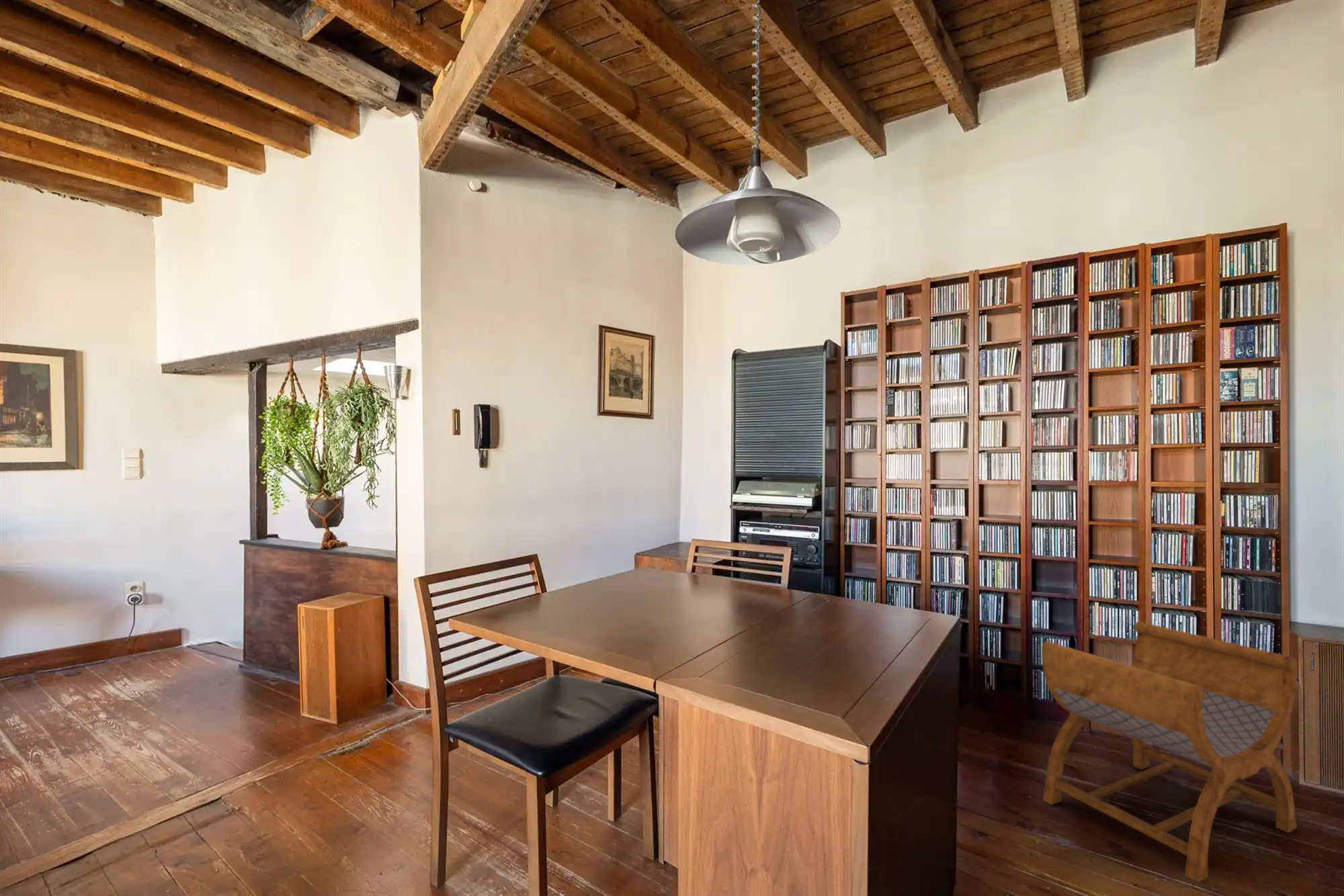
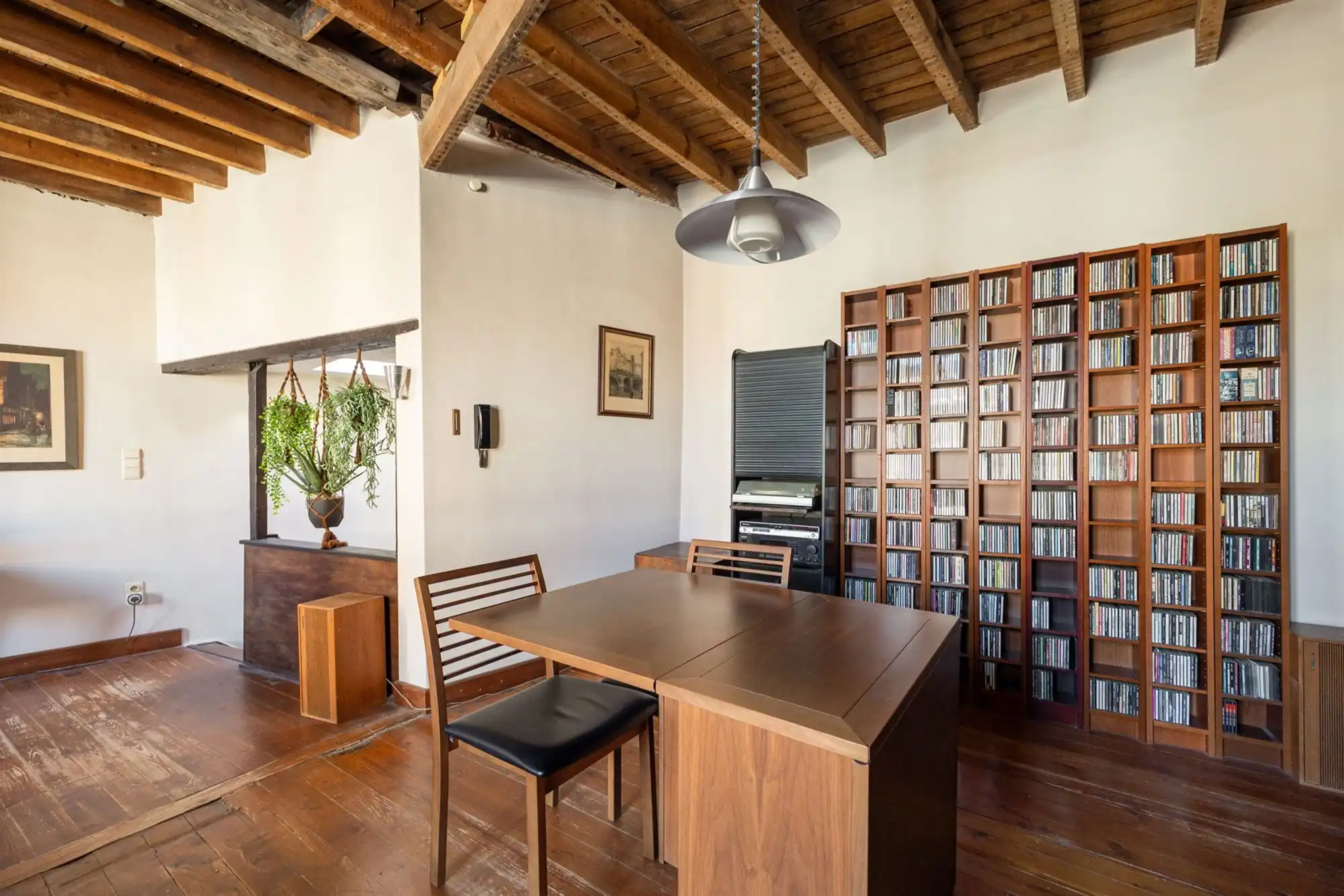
- stool (1165, 731)
